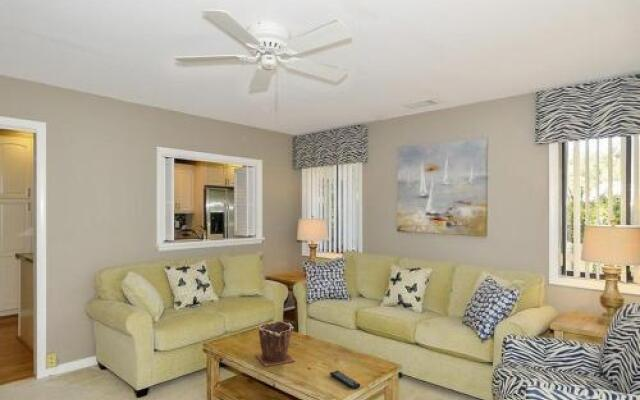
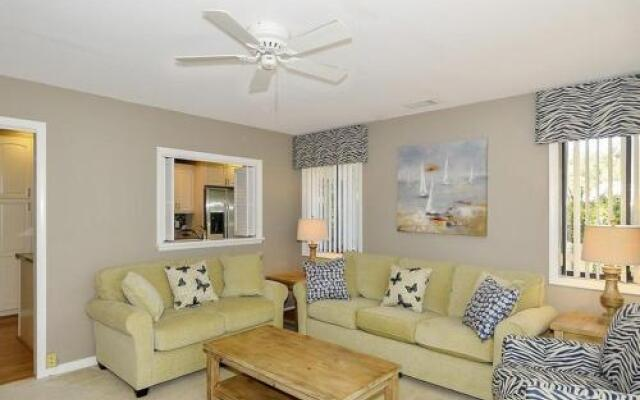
- plant pot (275, 341)
- remote control (344, 379)
